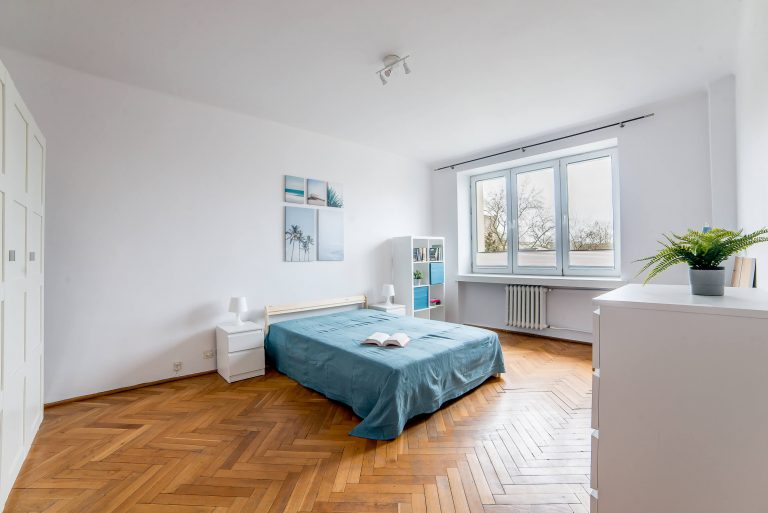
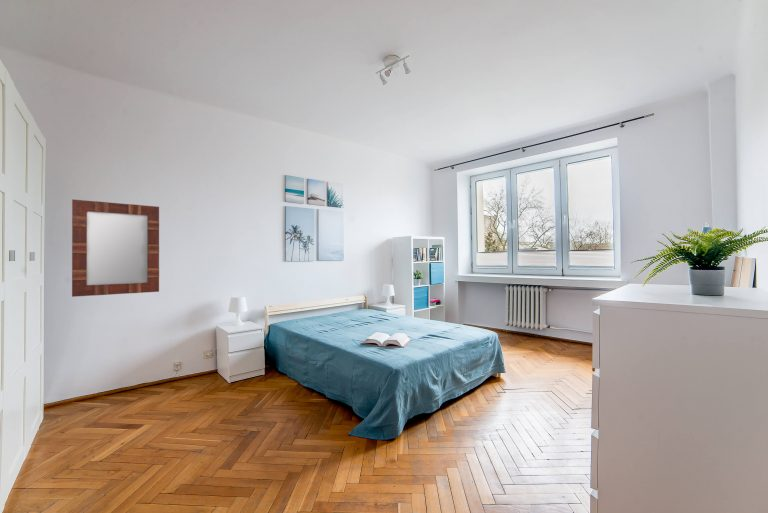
+ home mirror (118, 248)
